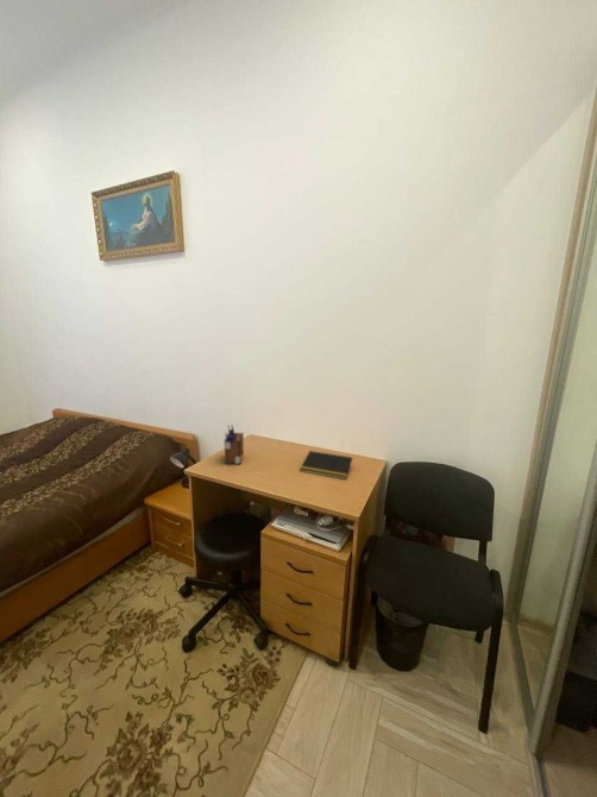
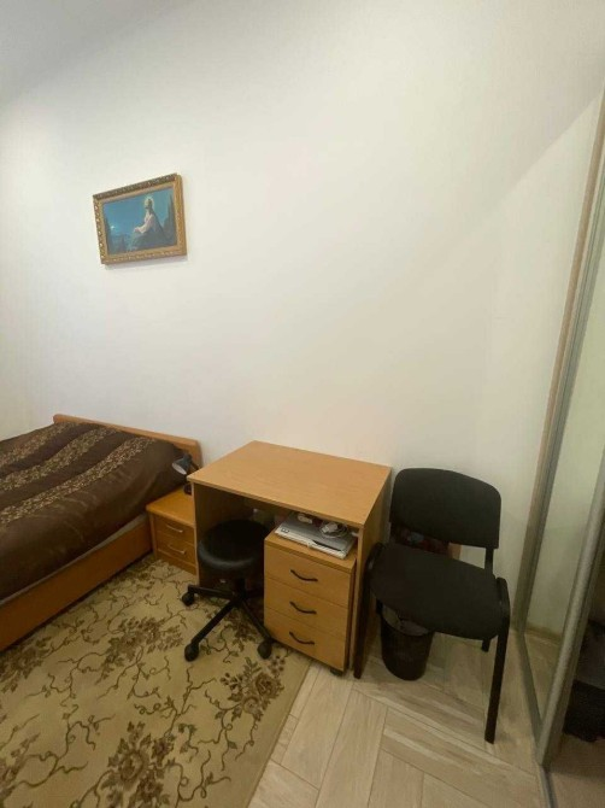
- desk organizer (233, 444)
- notepad (326, 464)
